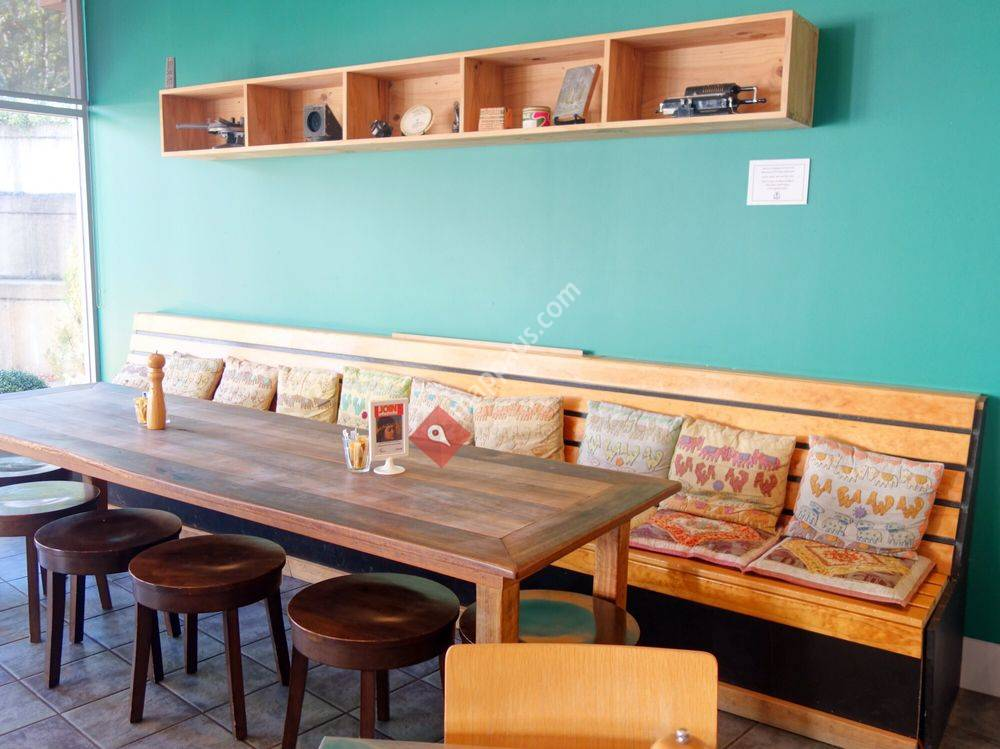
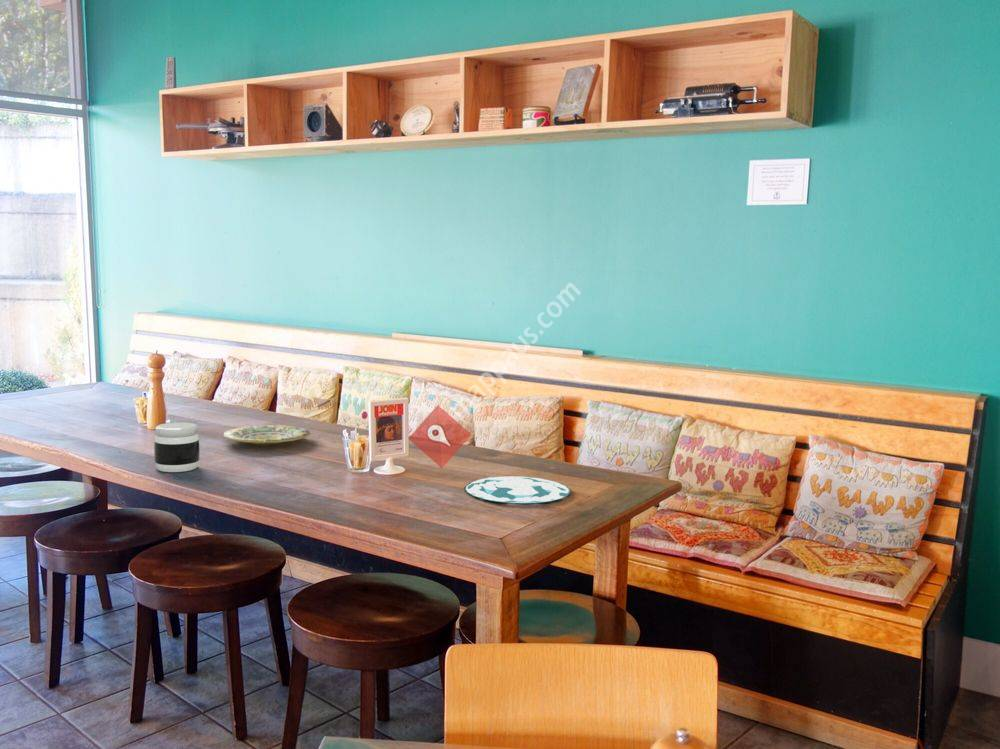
+ plate (517, 484)
+ jar (177, 446)
+ plate (267, 437)
